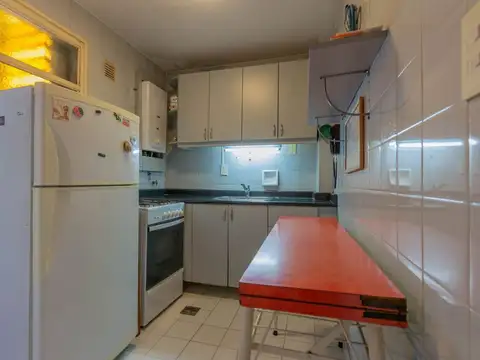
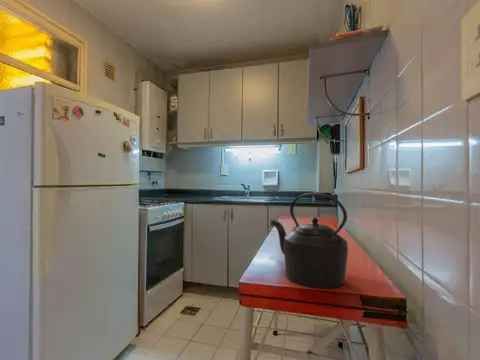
+ kettle (302, 232)
